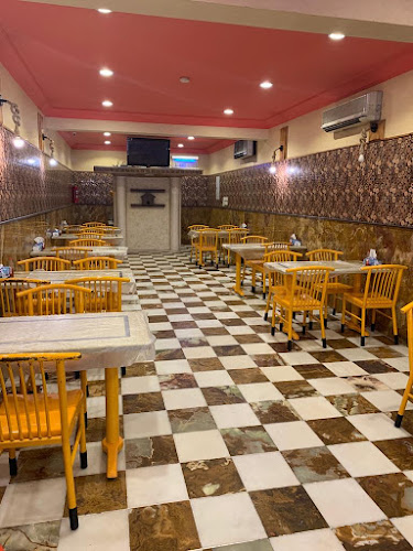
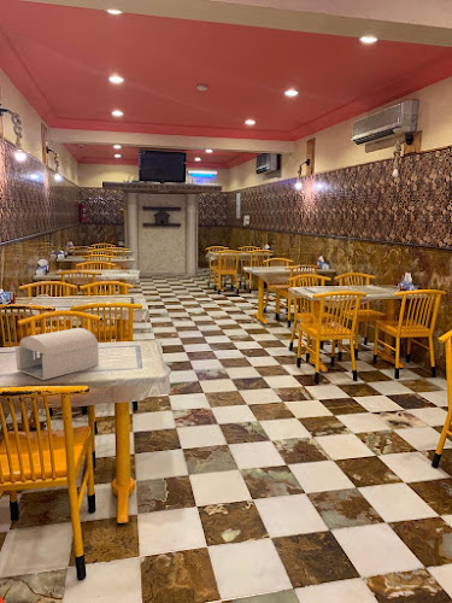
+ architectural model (57, 350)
